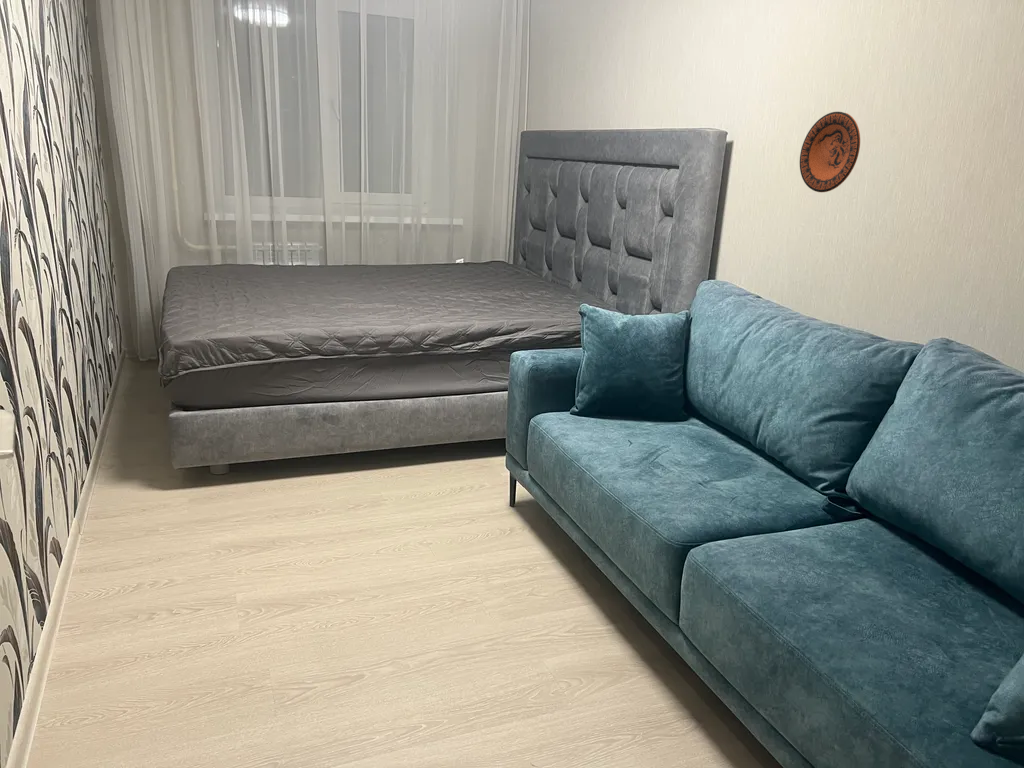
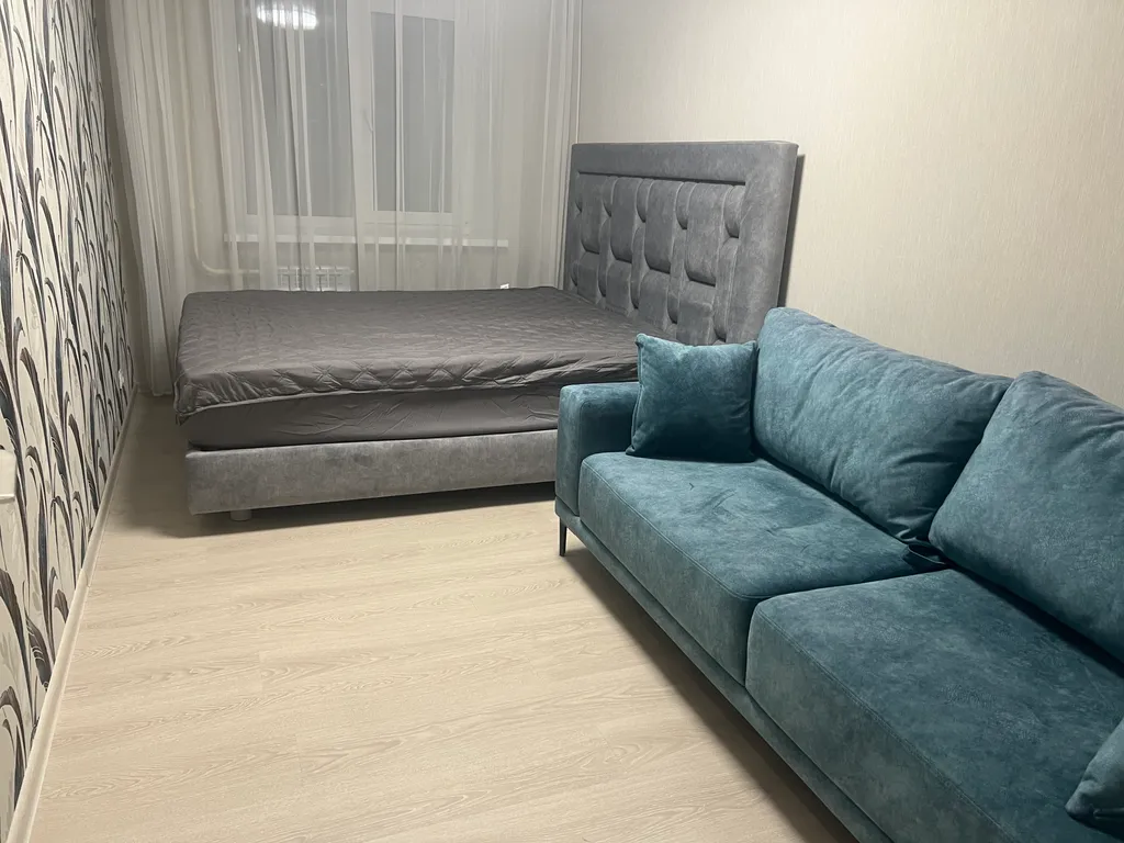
- decorative plate (829, 152)
